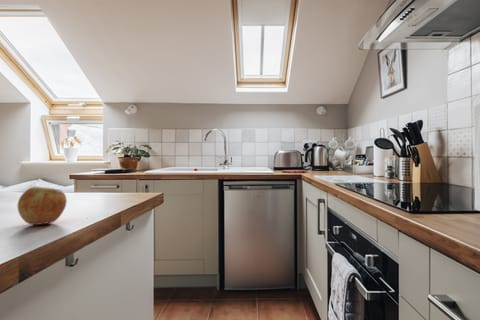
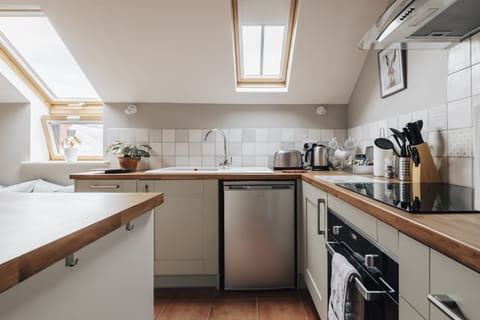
- apple (43, 204)
